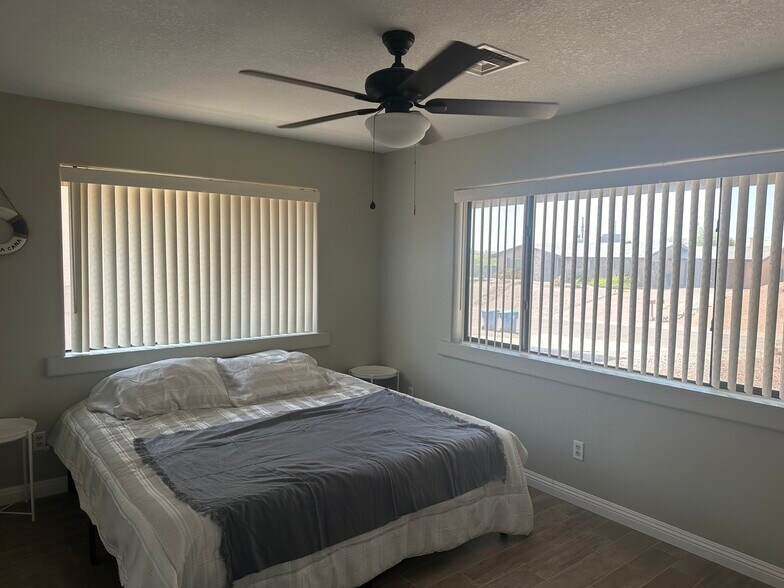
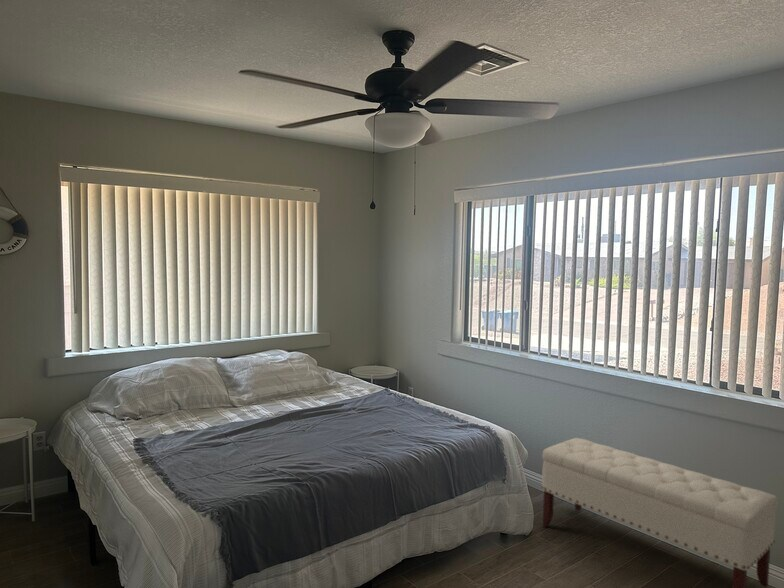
+ bench (646, 510)
